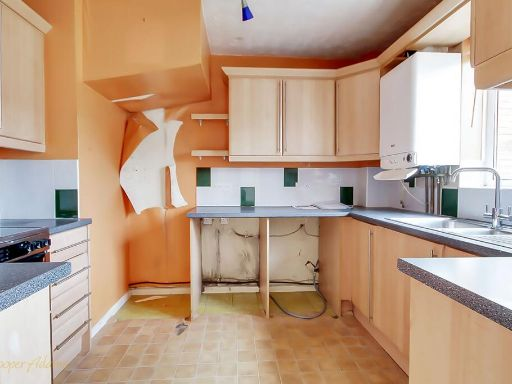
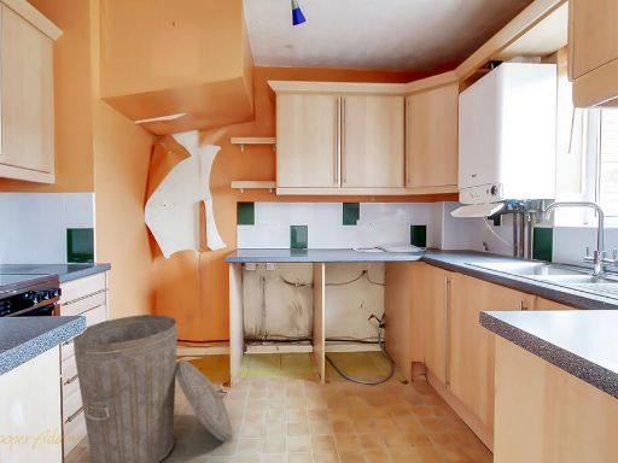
+ trash can (159, 383)
